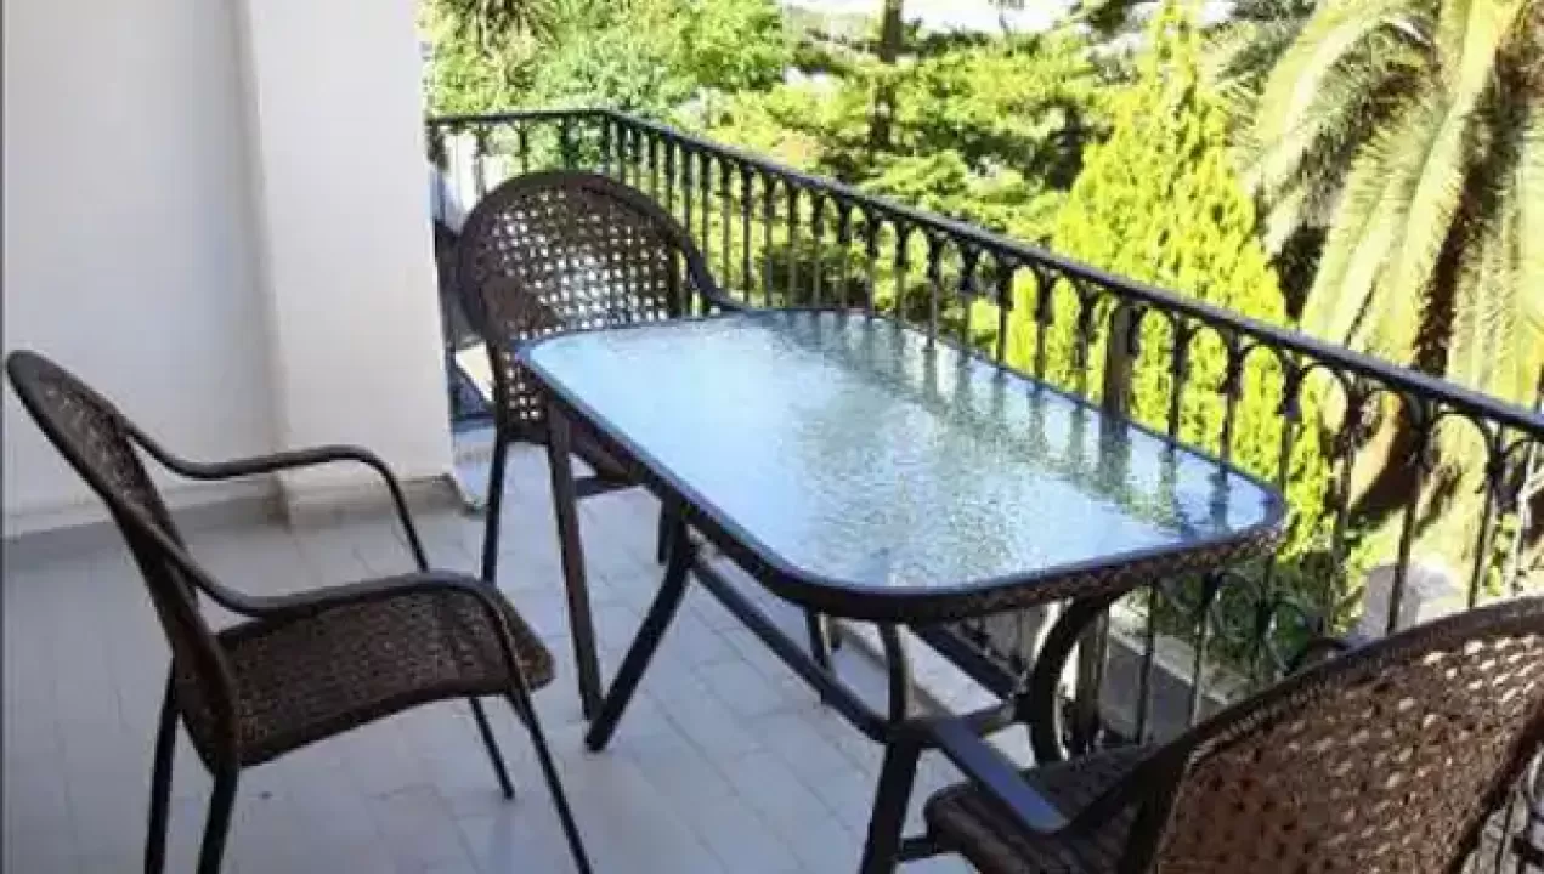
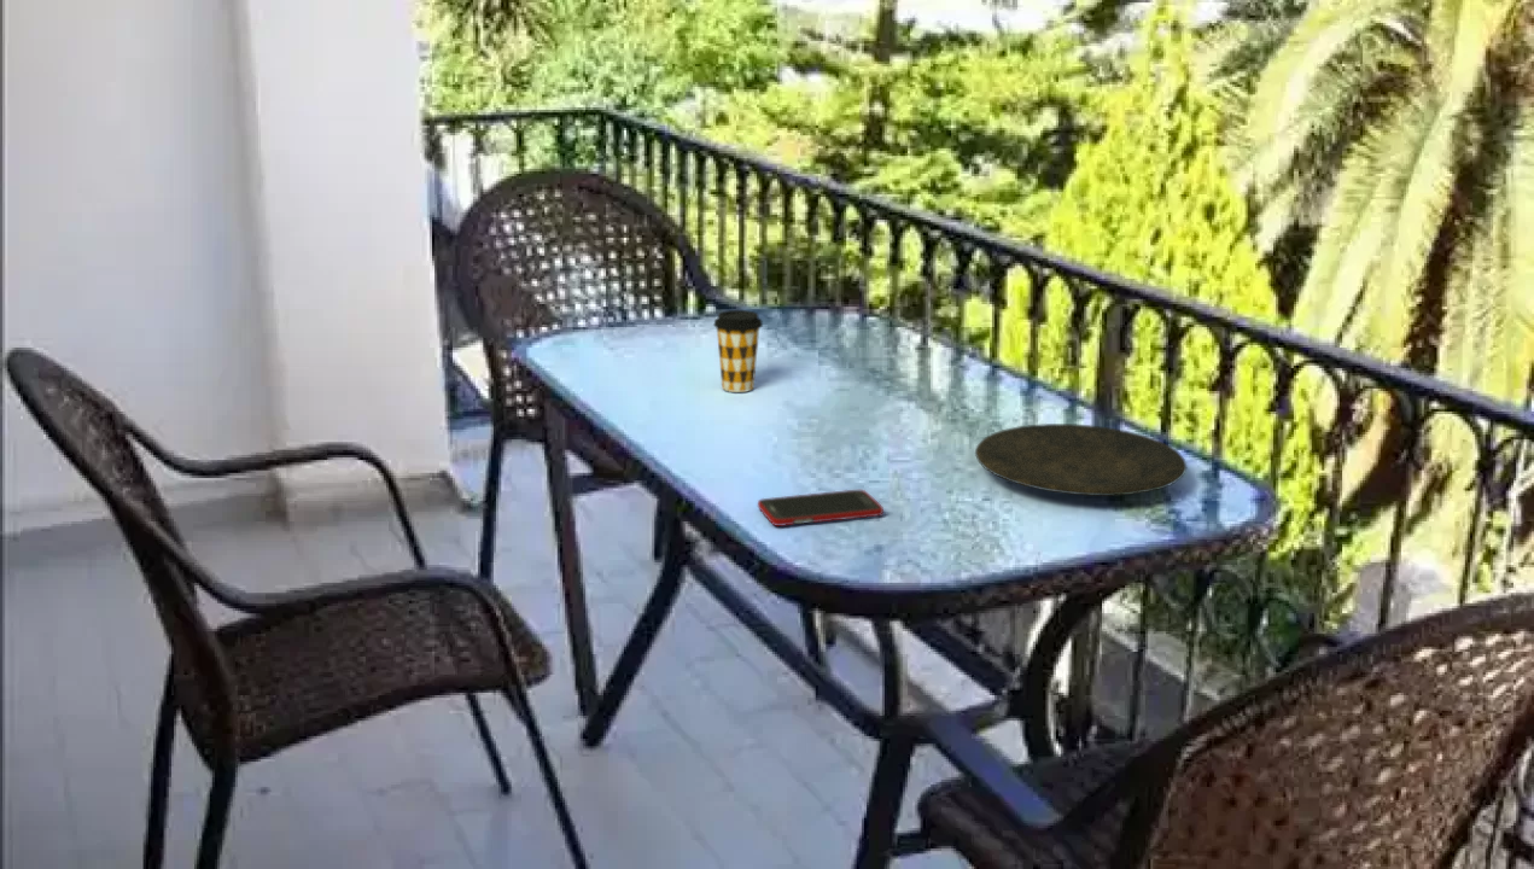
+ plate (1079, 463)
+ cell phone (820, 507)
+ coffee cup (737, 351)
